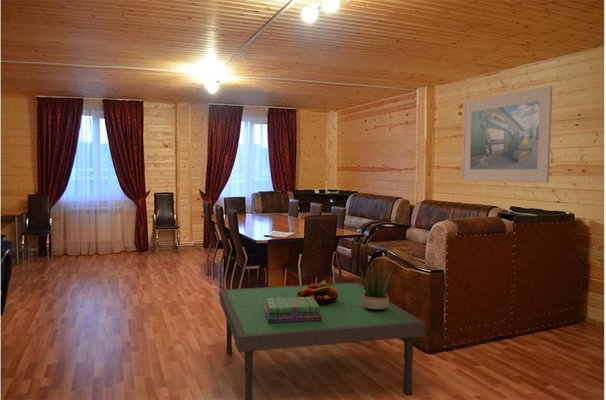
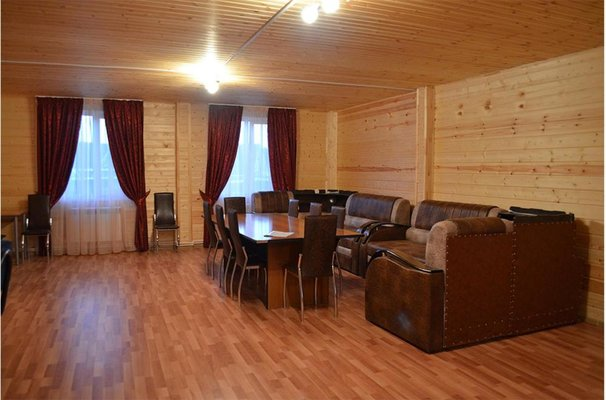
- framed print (502, 138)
- coffee table (309, 337)
- stack of books (292, 308)
- fruit bowl (317, 291)
- potted plant (375, 286)
